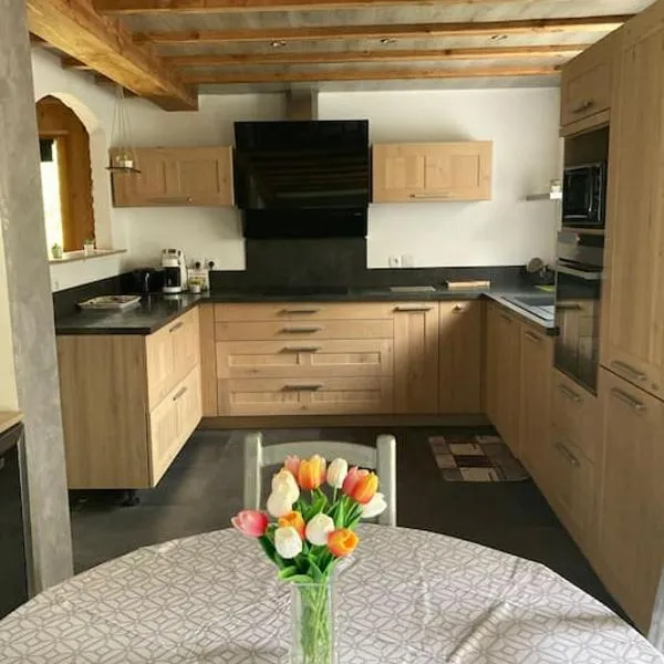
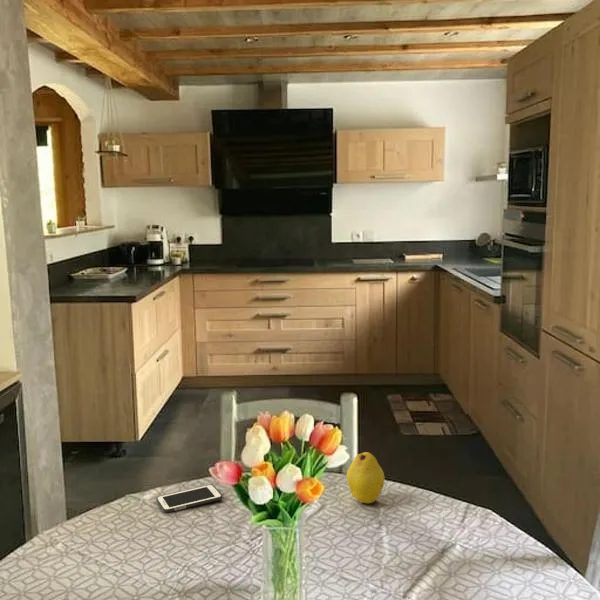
+ fruit (365, 476)
+ cell phone (189, 498)
